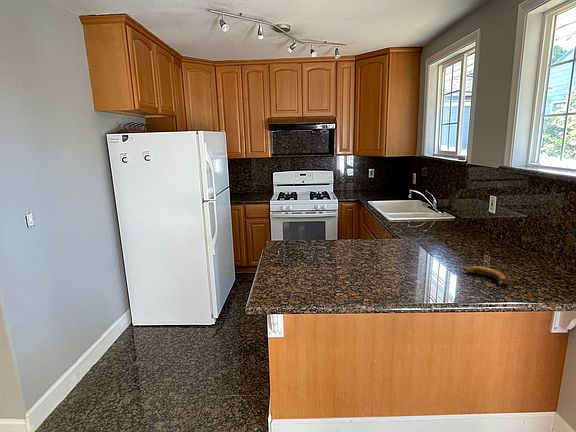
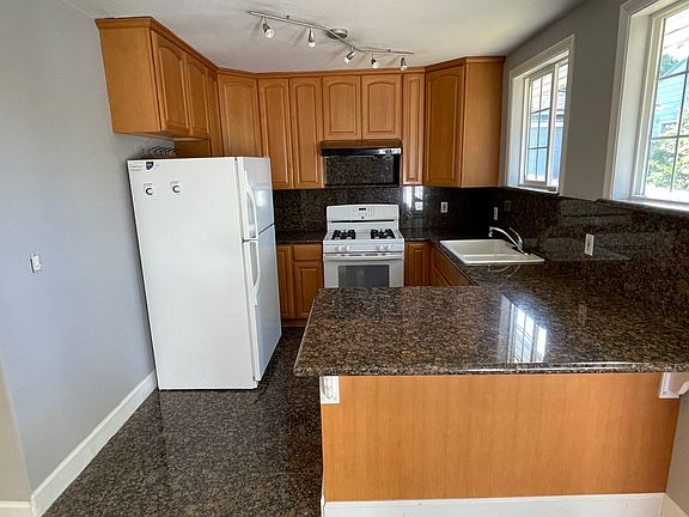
- banana (486, 274)
